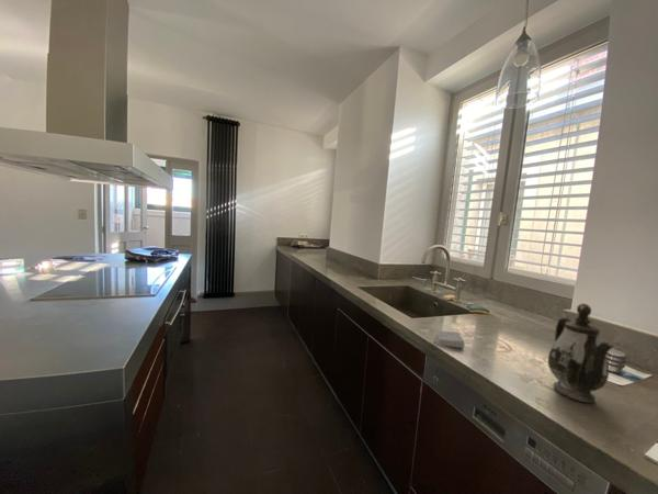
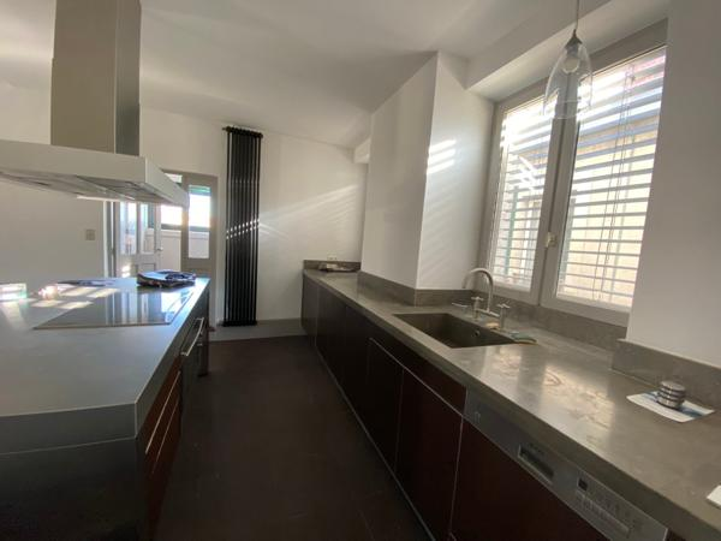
- teapot (580, 350)
- soap bar (449, 338)
